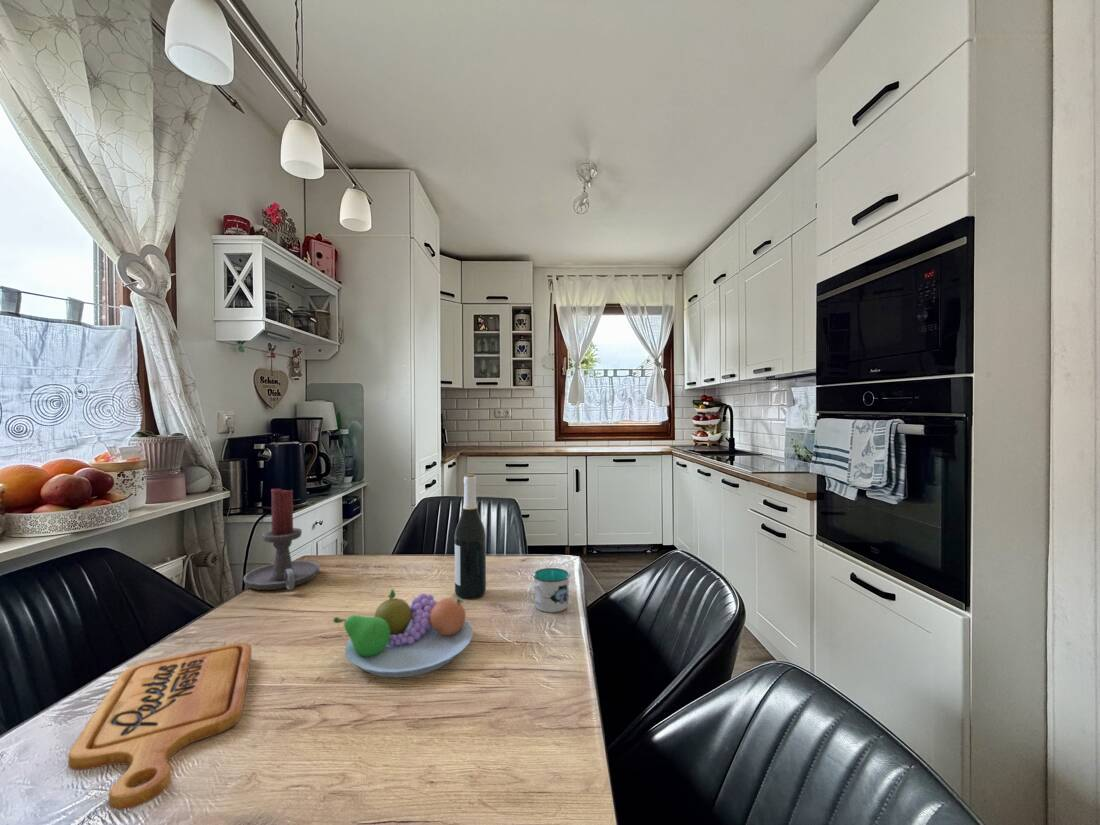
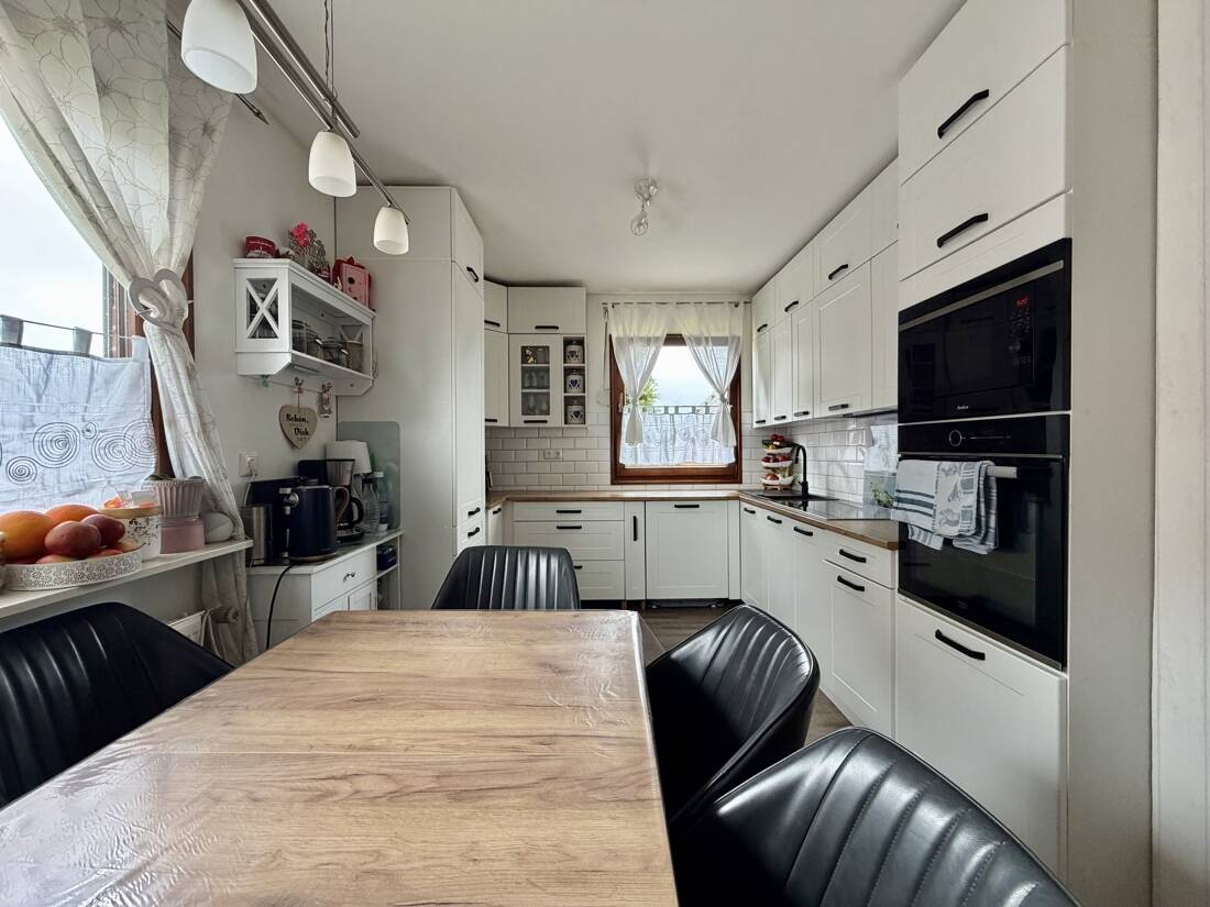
- cutting board (169, 712)
- wine bottle (470, 534)
- candle holder (284, 535)
- mug (547, 590)
- fruit bowl (406, 625)
